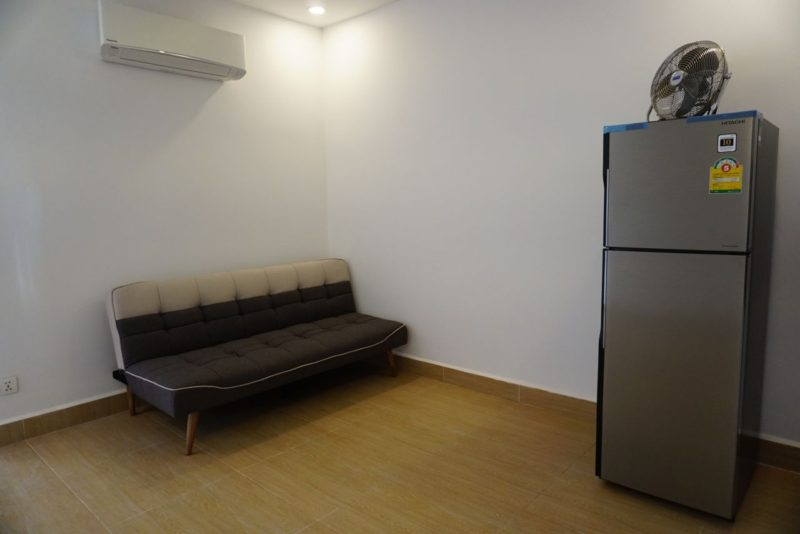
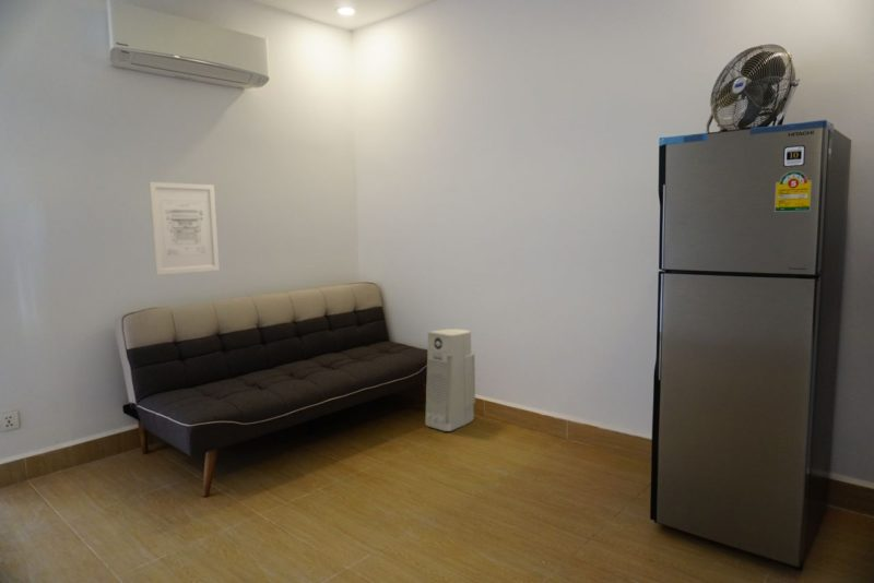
+ air purifier (451, 377)
+ wall art (186, 228)
